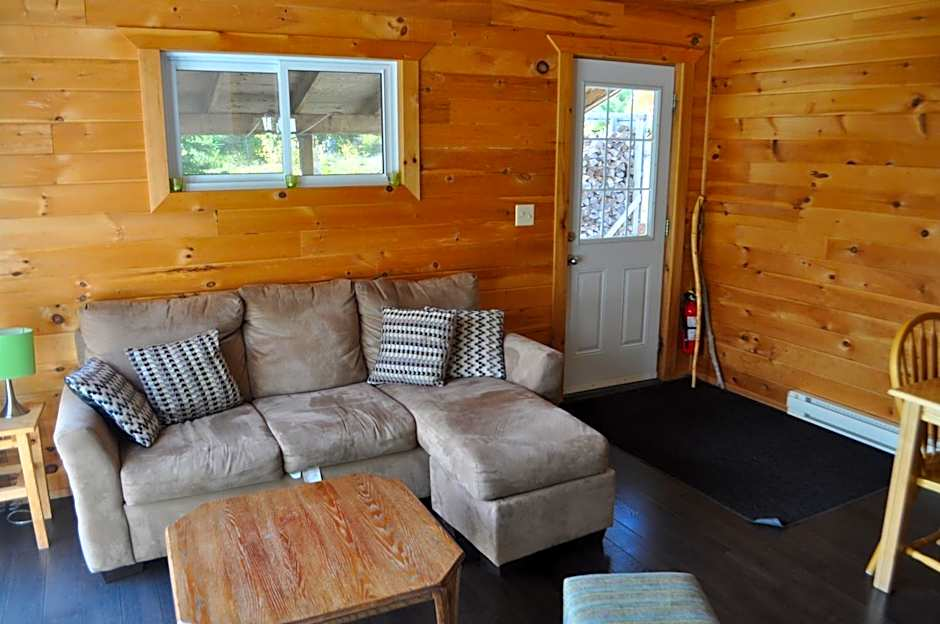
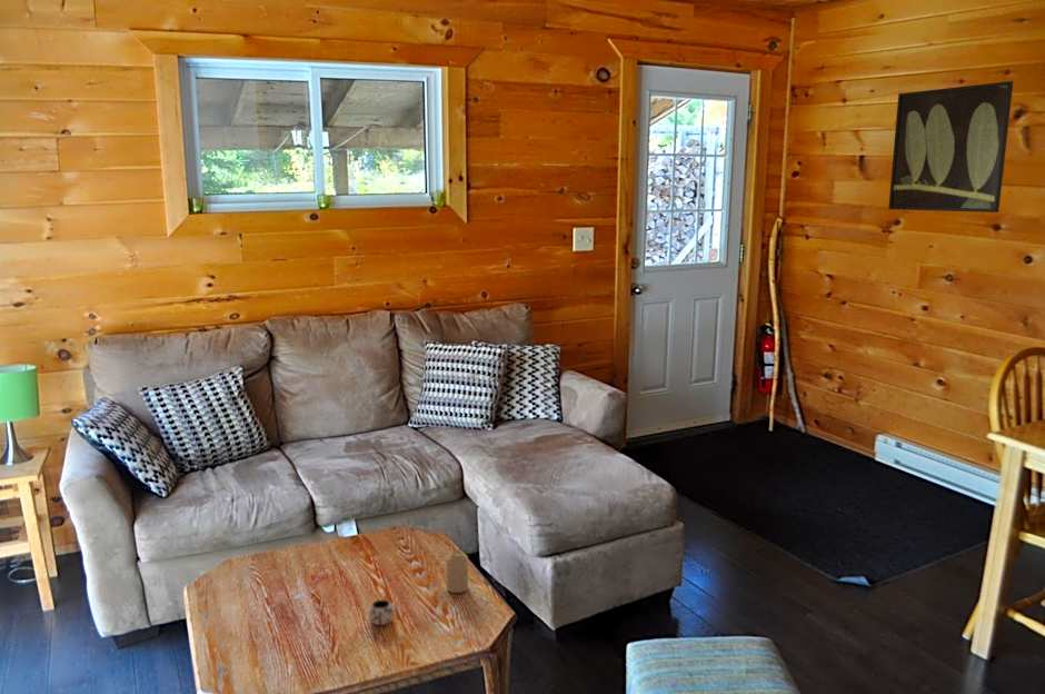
+ candle (457, 569)
+ mug (385, 608)
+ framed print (946, 150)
